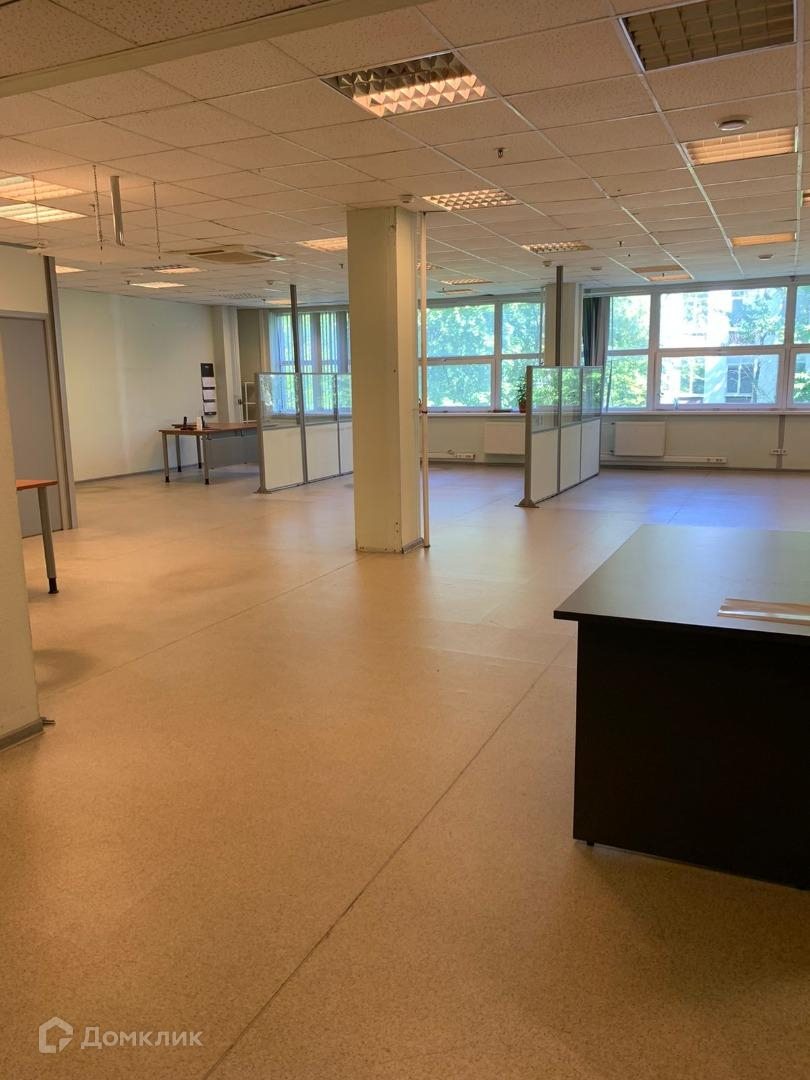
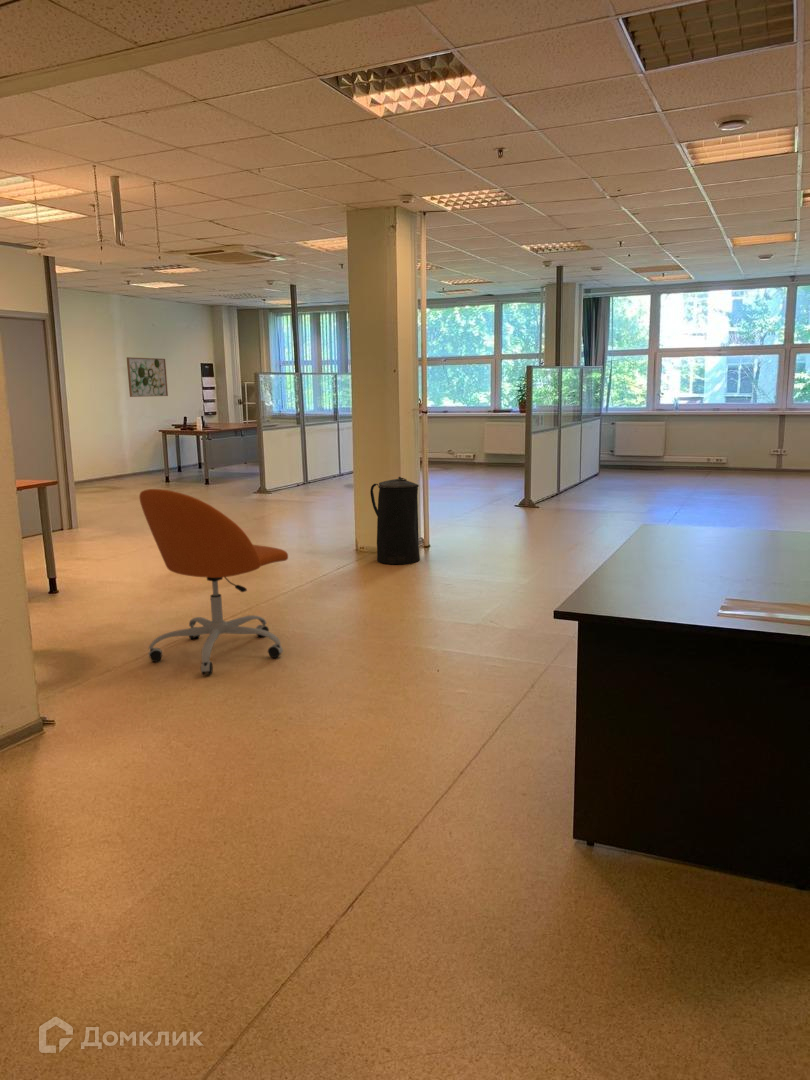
+ trash can (393, 518)
+ office chair (217, 568)
+ wall art (148, 377)
